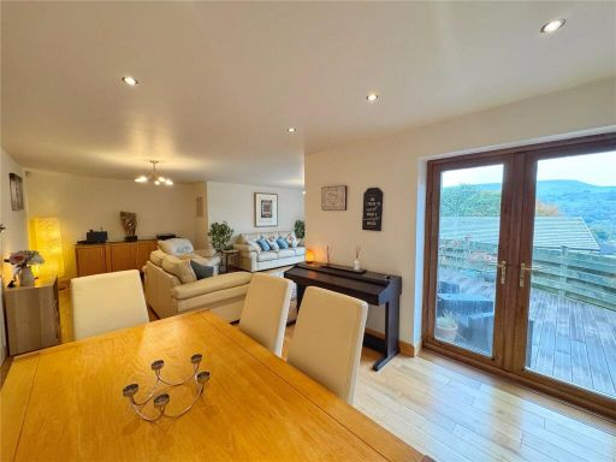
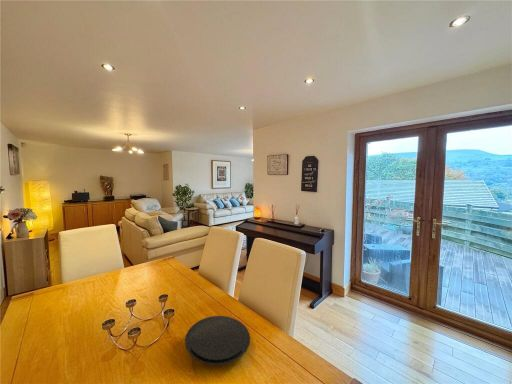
+ plate (218, 339)
